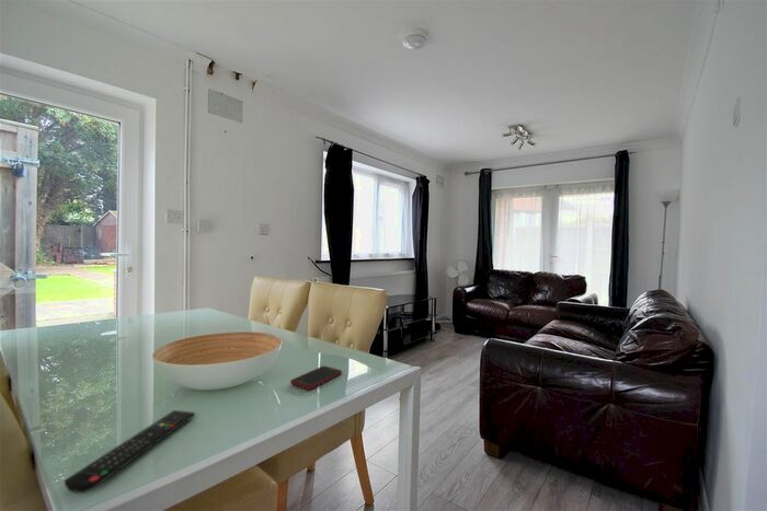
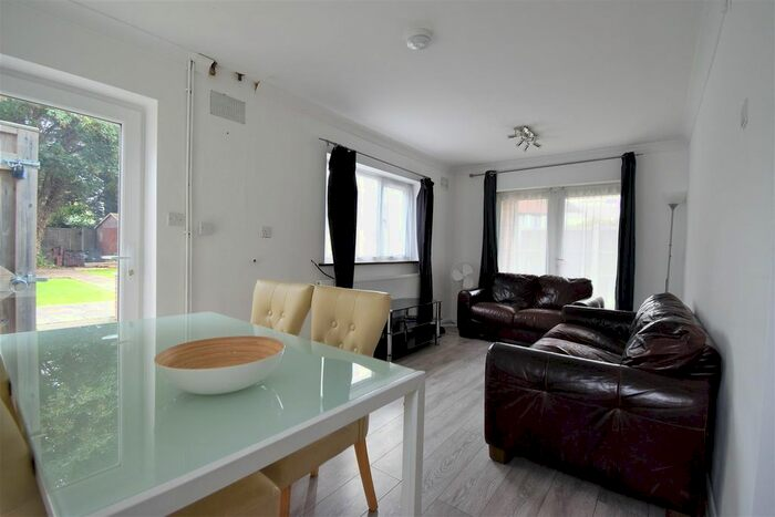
- remote control (139, 444)
- cell phone (317, 376)
